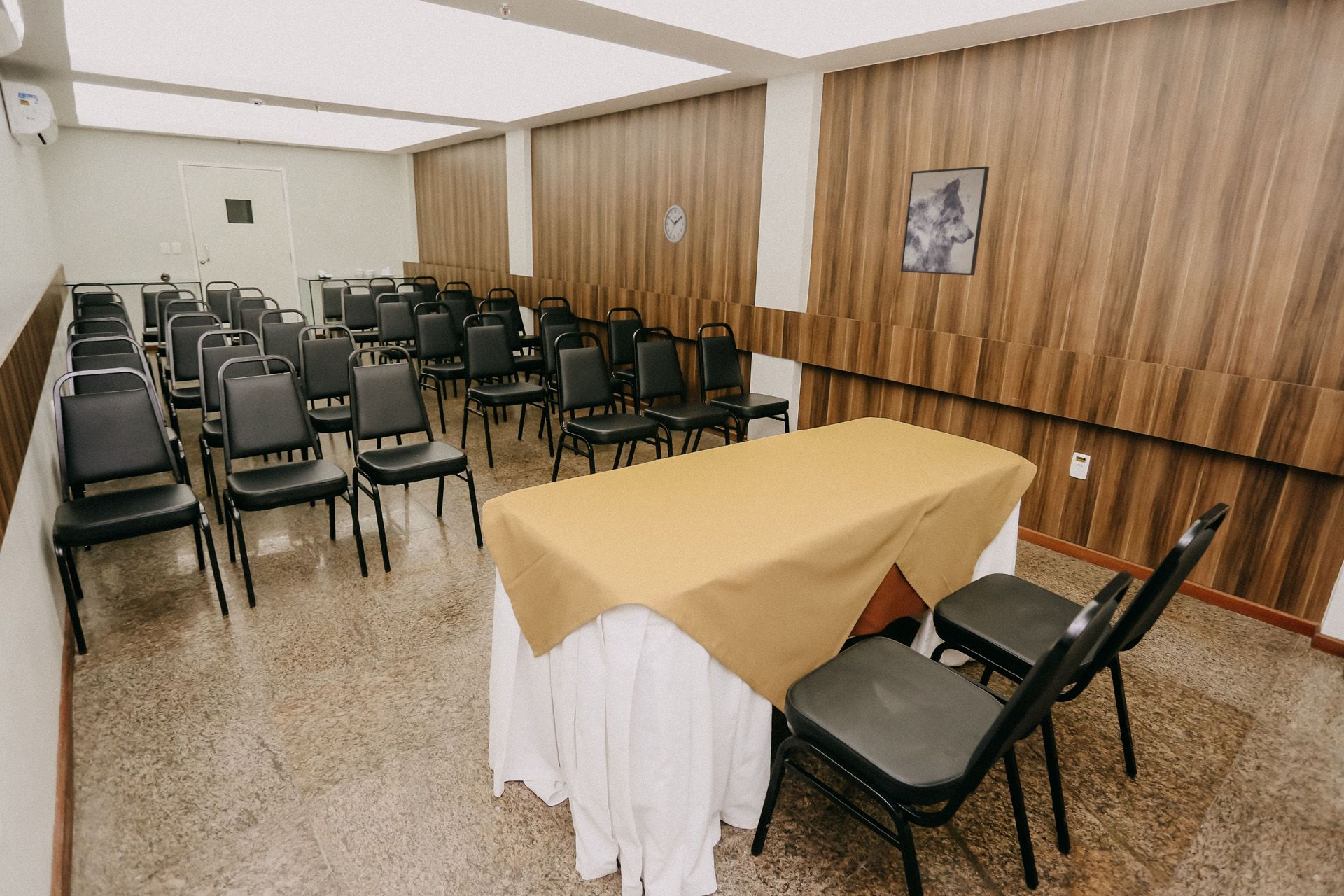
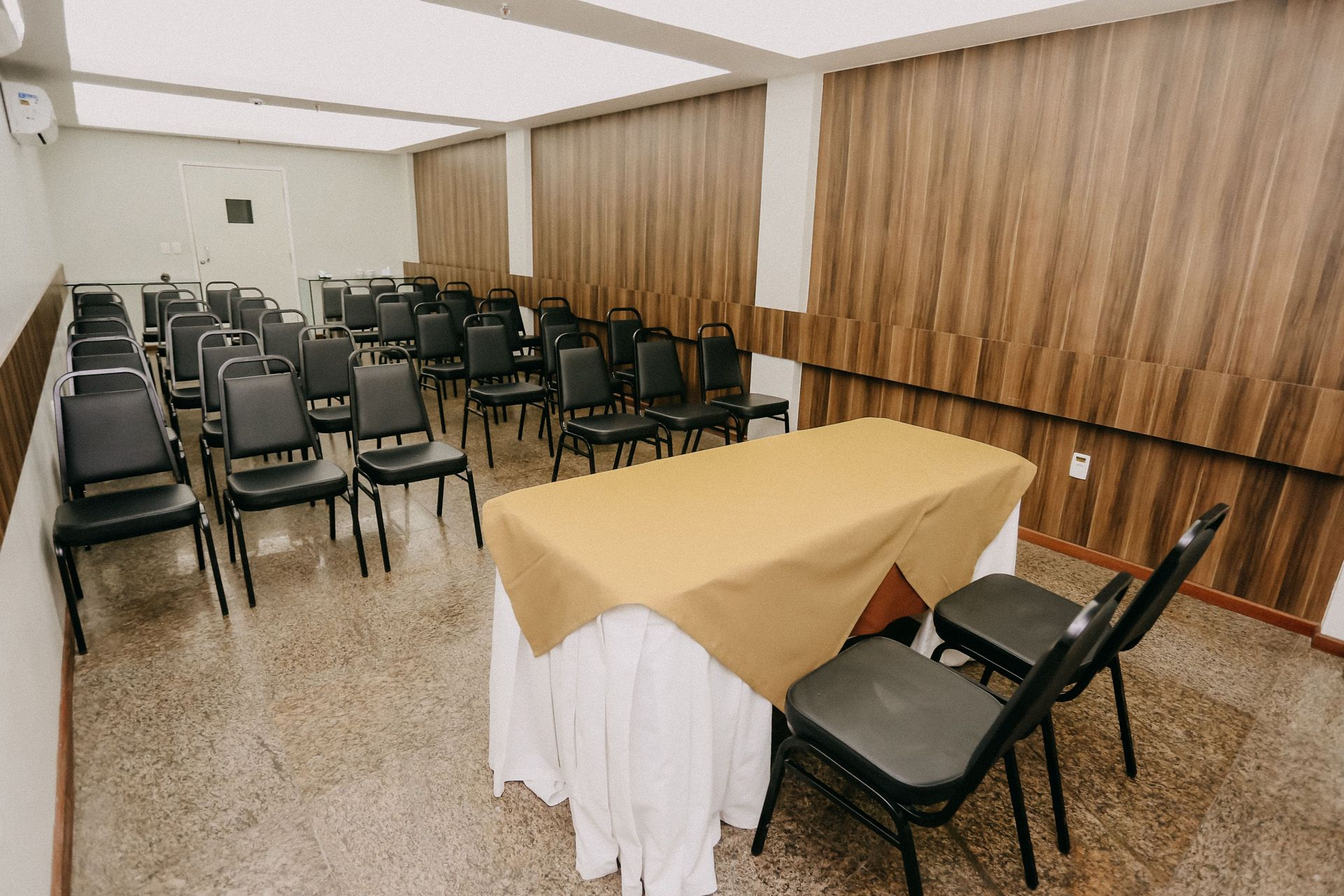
- wall art (942, 222)
- wall clock (675, 224)
